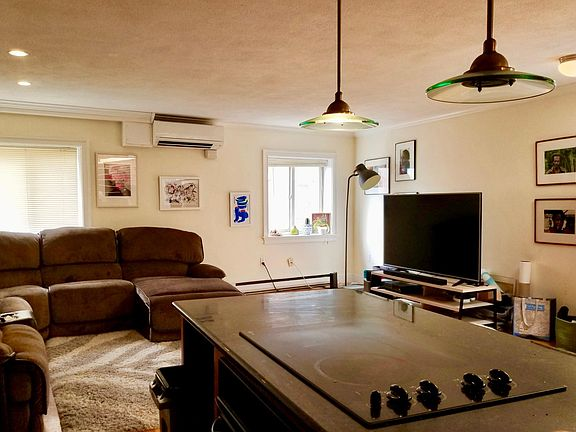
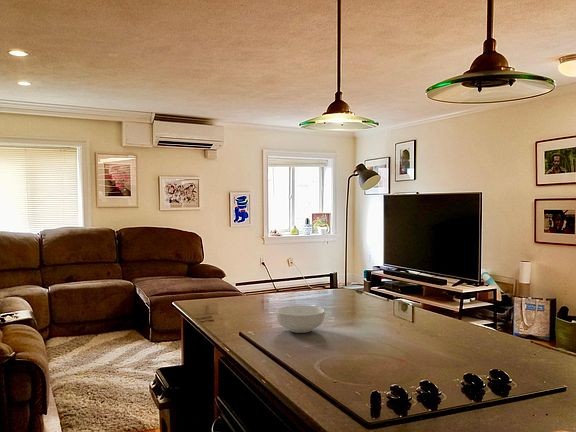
+ cereal bowl (300, 319)
